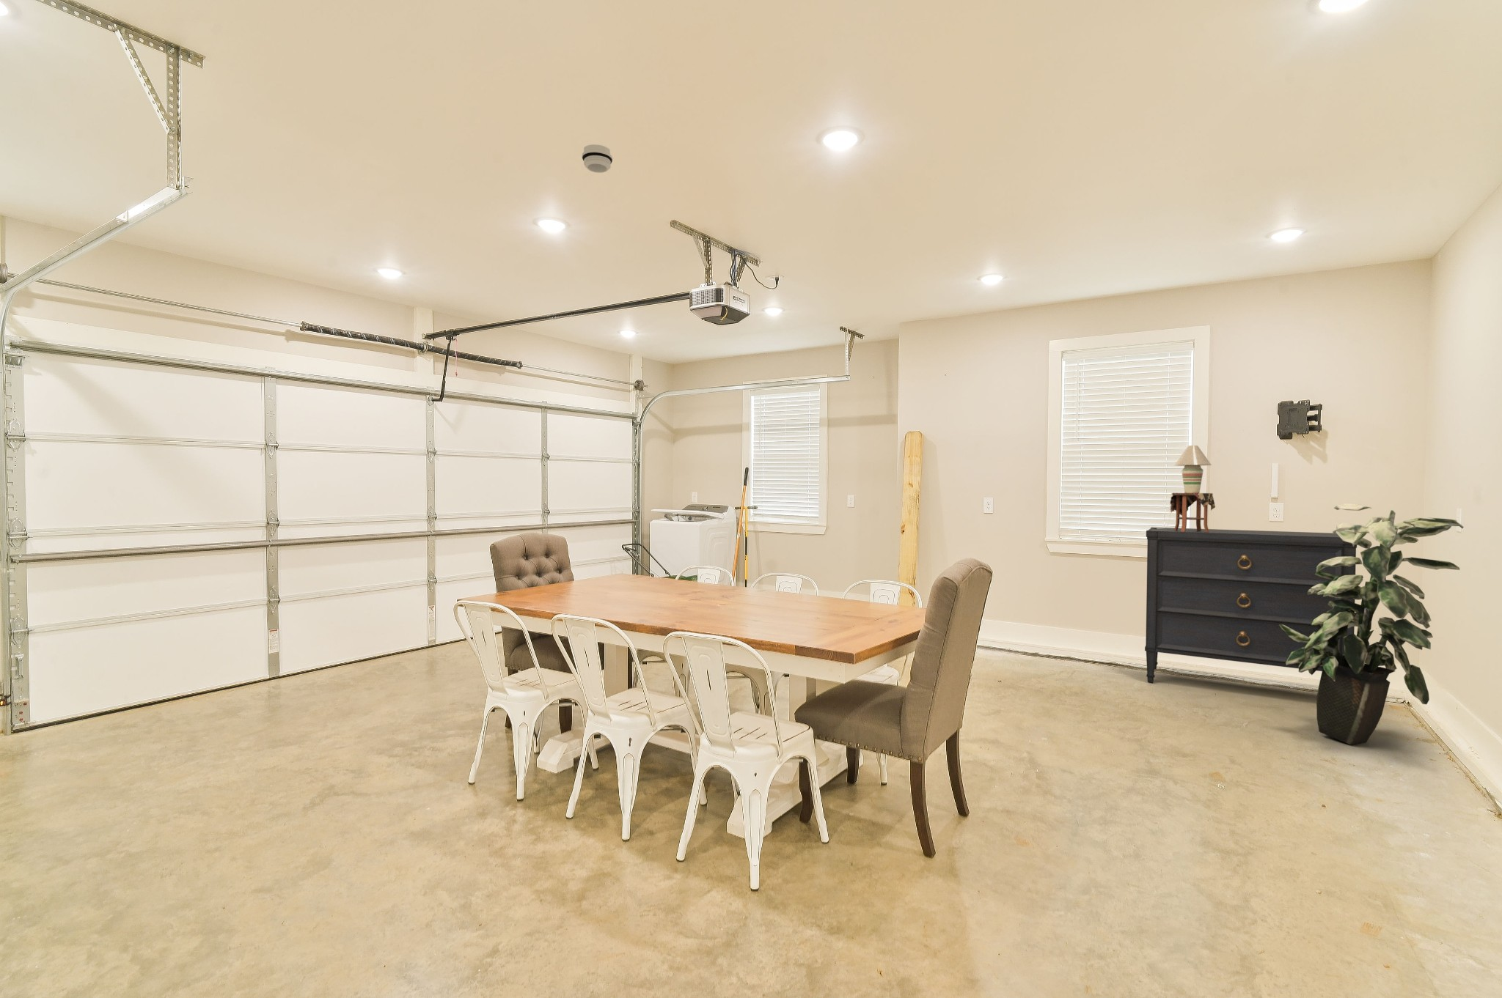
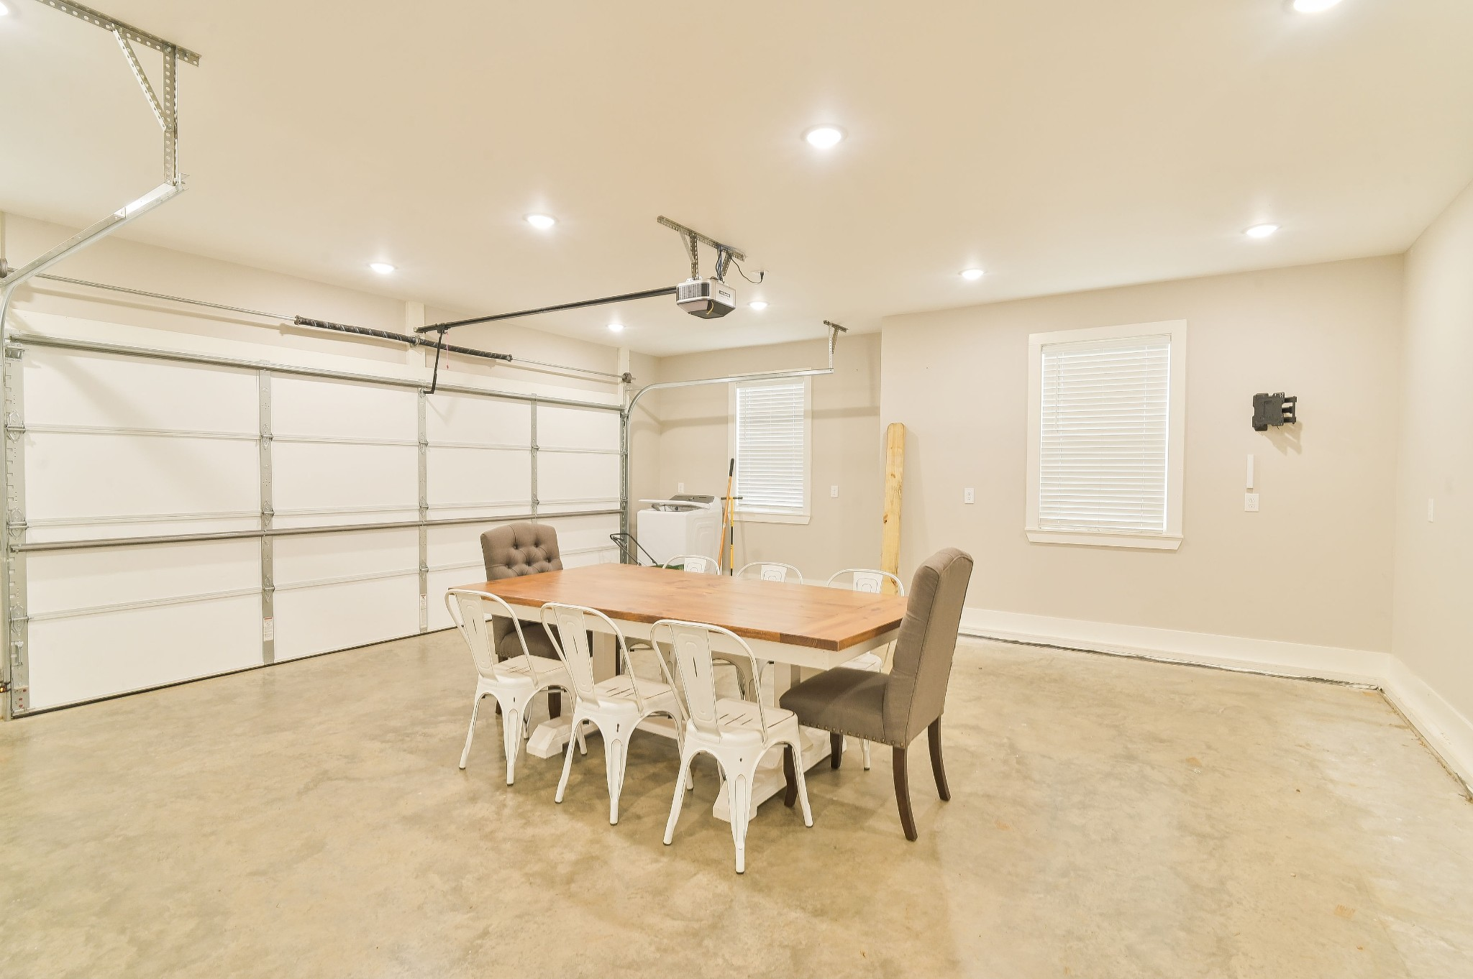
- smoke detector (597, 159)
- table lamp (1183, 488)
- dresser (1241, 609)
- indoor plant (1364, 623)
